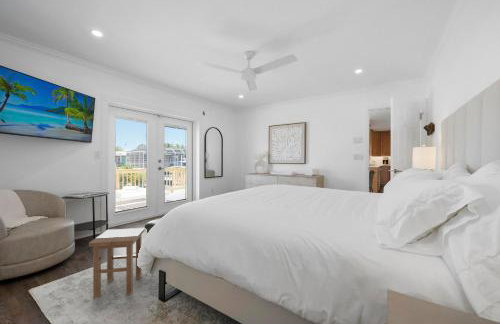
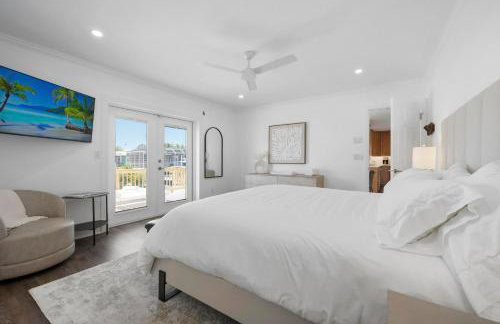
- stool (119, 258)
